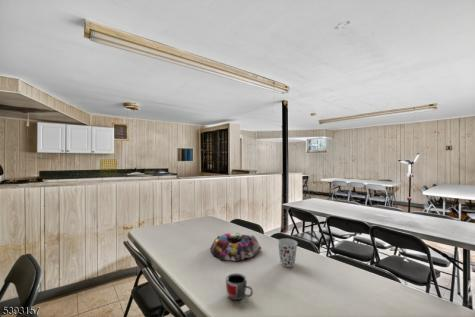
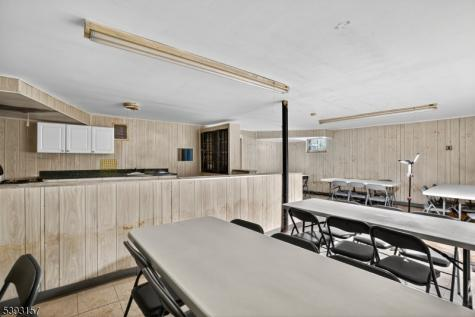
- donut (235, 242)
- mug (239, 288)
- cup (287, 252)
